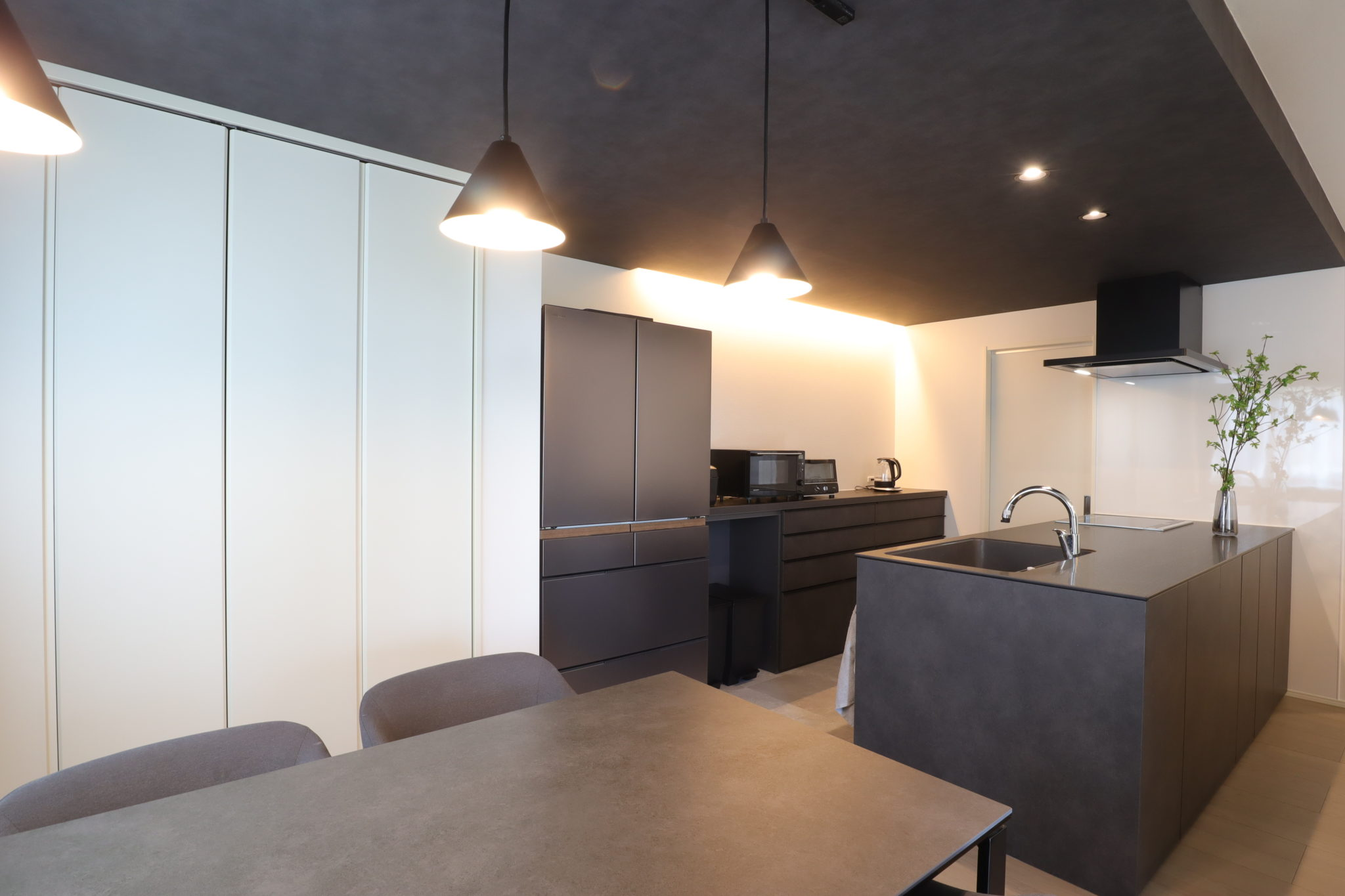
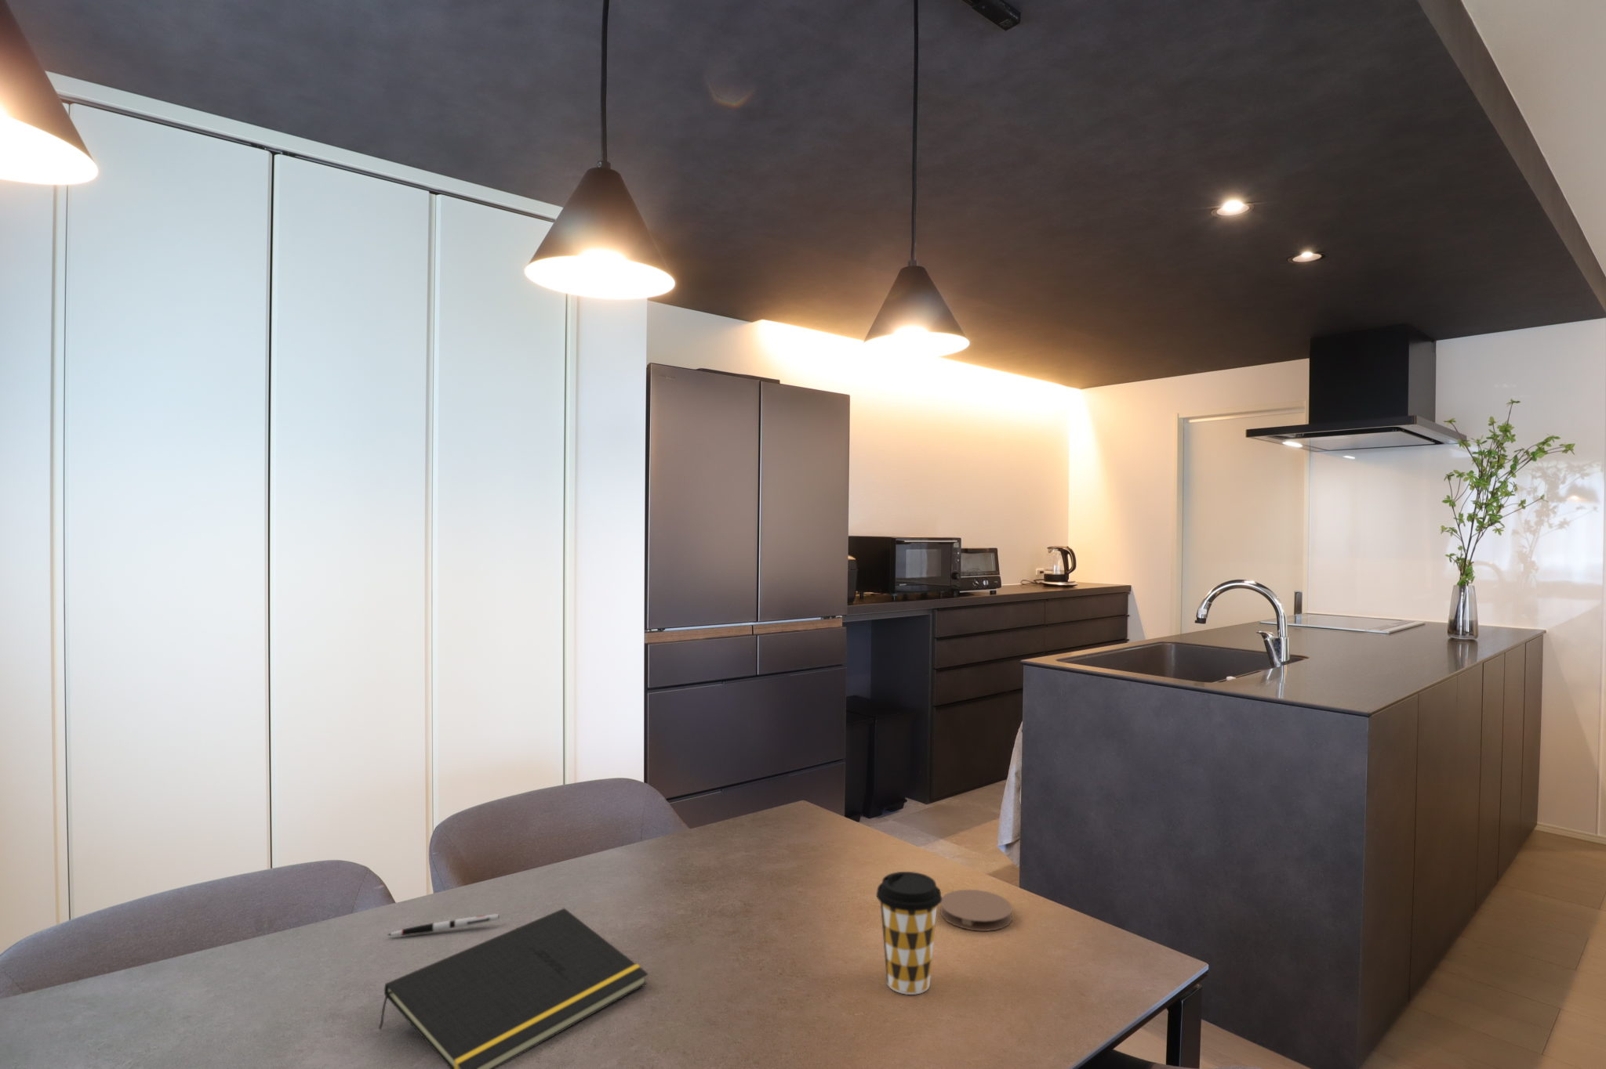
+ notepad (522, 983)
+ coffee cup (909, 932)
+ pen (444, 925)
+ coaster (976, 909)
